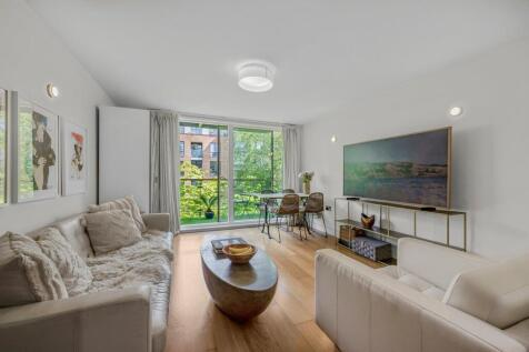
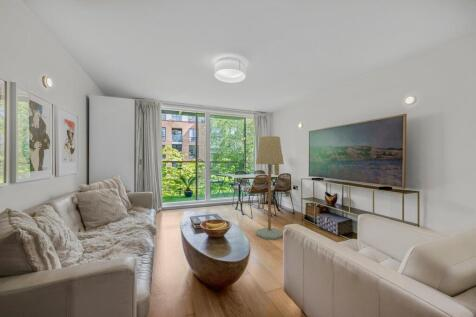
+ floor lamp (269, 185)
